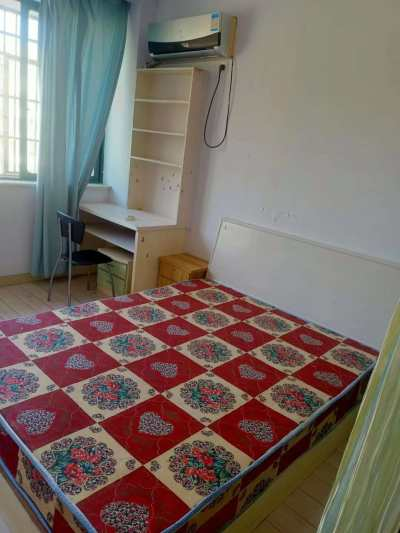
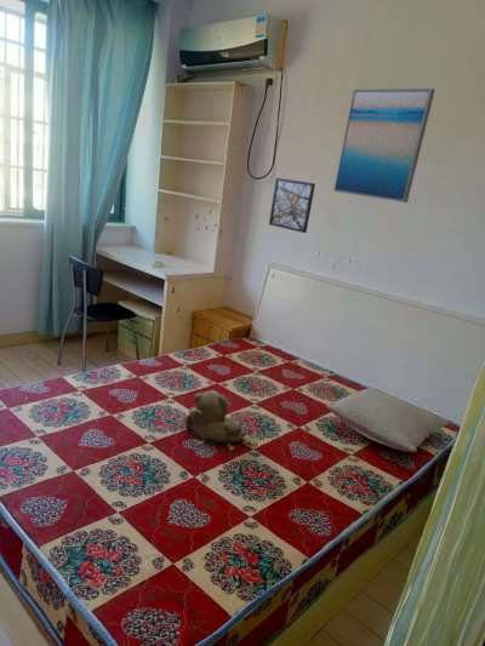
+ teddy bear (210, 413)
+ pillow (389, 416)
+ wall art (380, 144)
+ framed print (290, 205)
